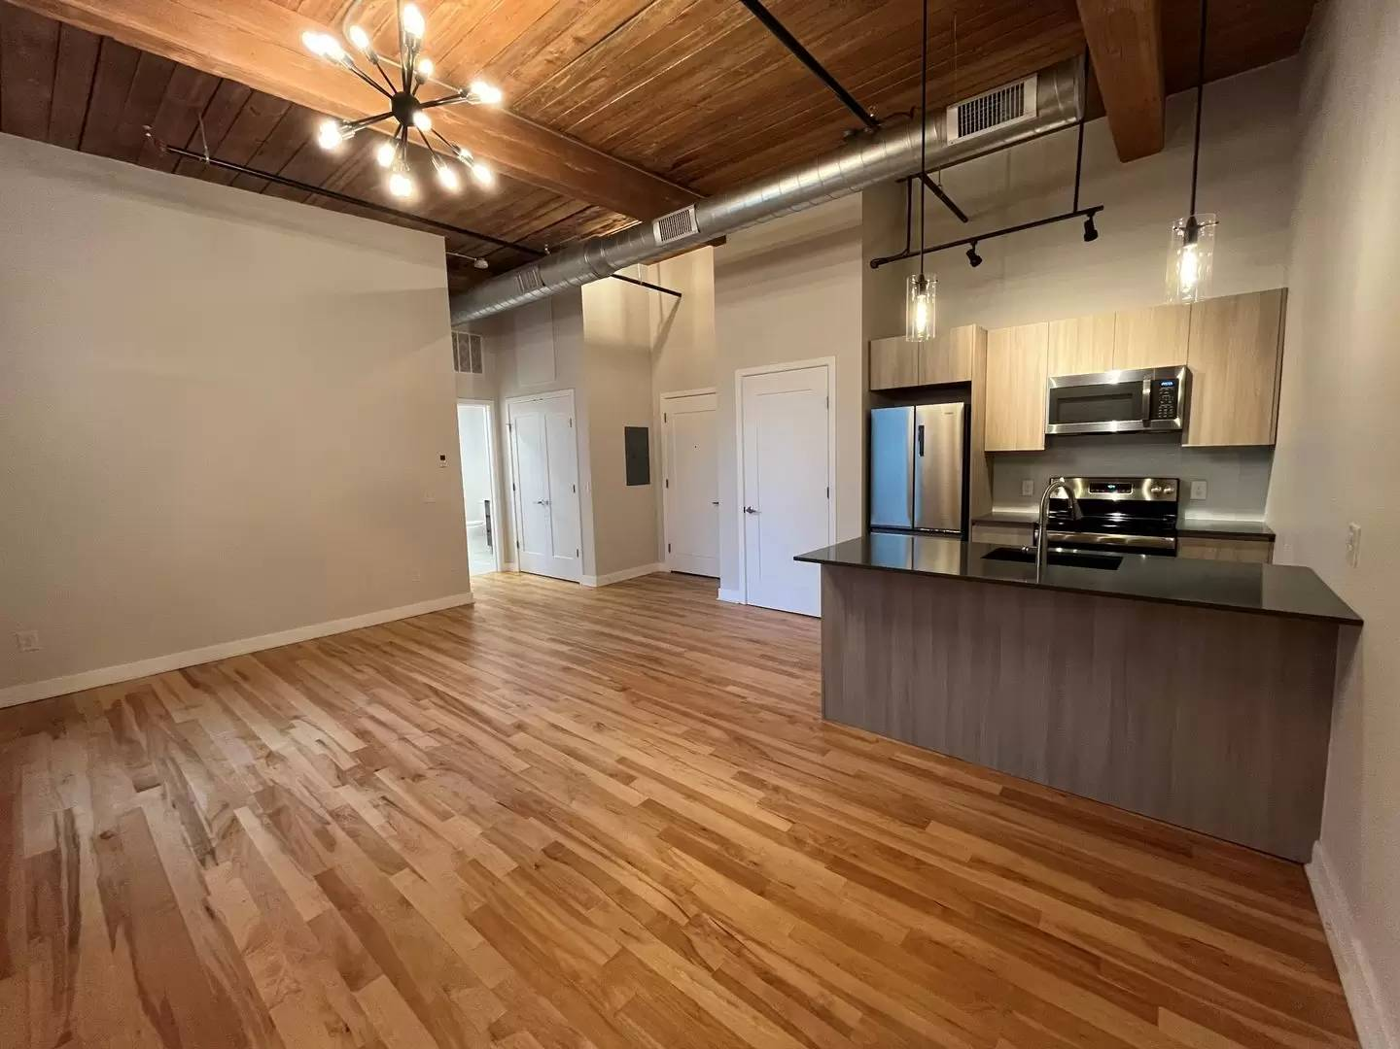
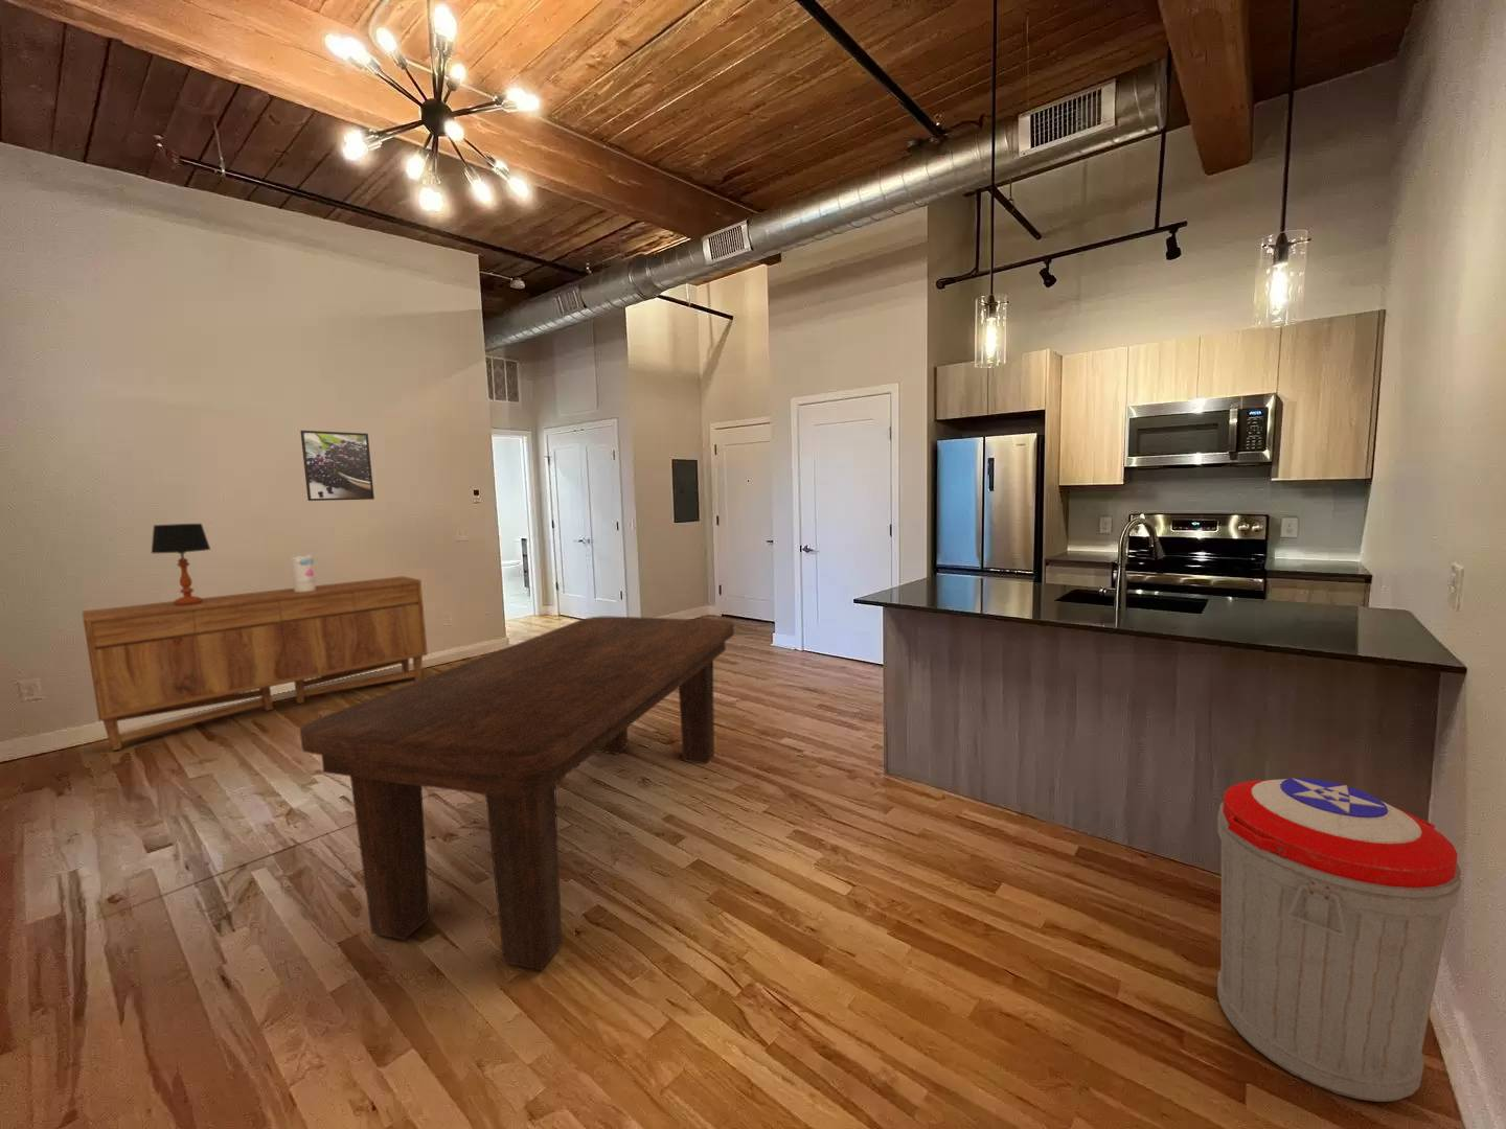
+ dining table (579, 744)
+ trash can (1321, 914)
+ decorative vase (304, 573)
+ sideboard (279, 650)
+ table lamp (183, 563)
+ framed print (338, 466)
